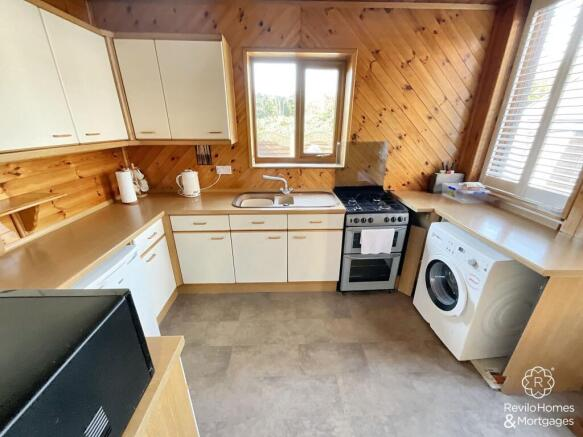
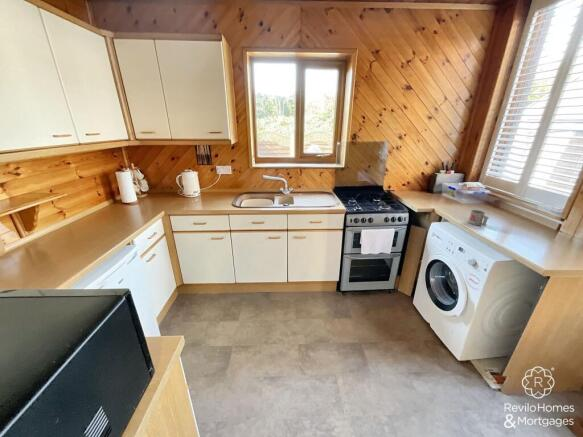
+ mug (479, 218)
